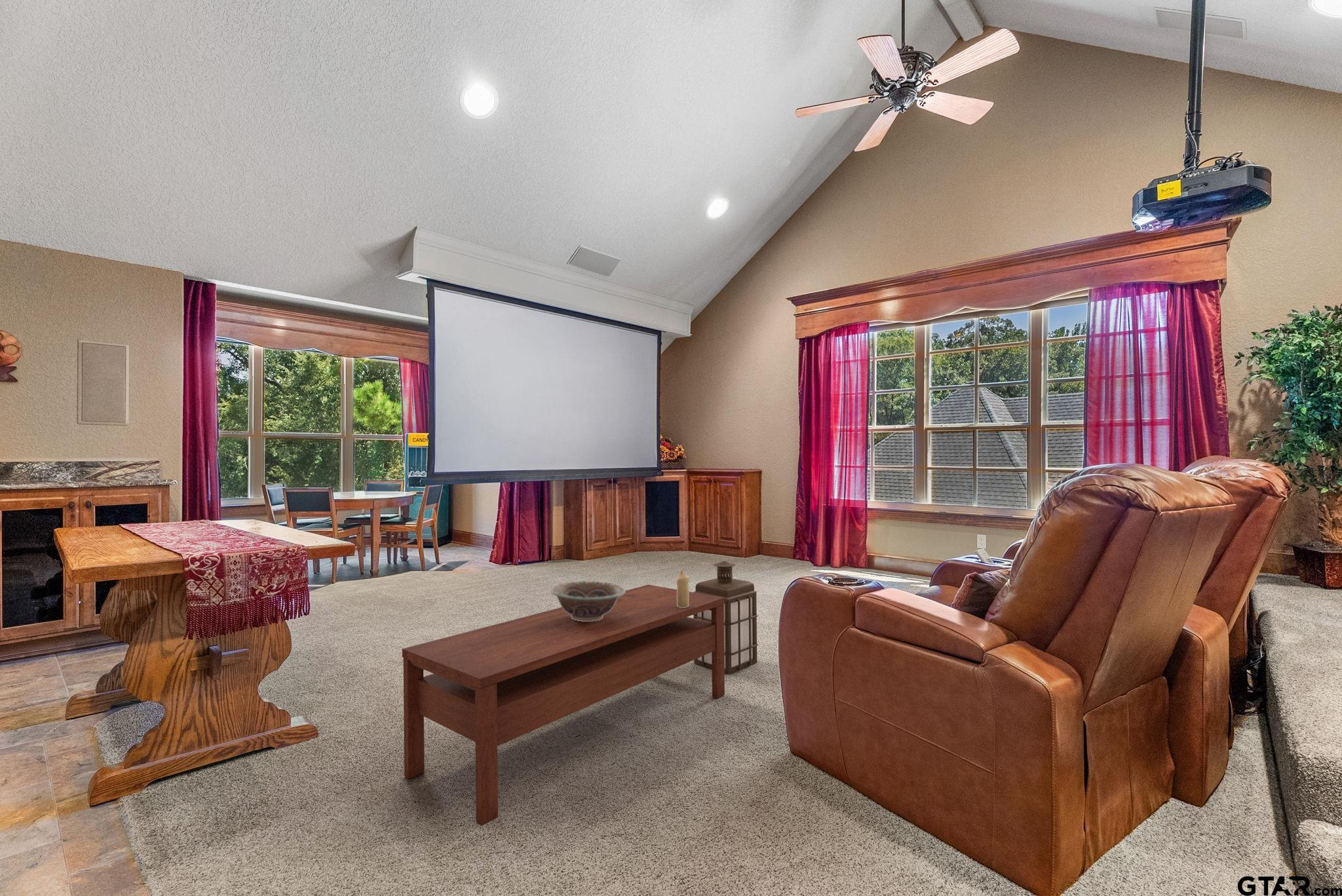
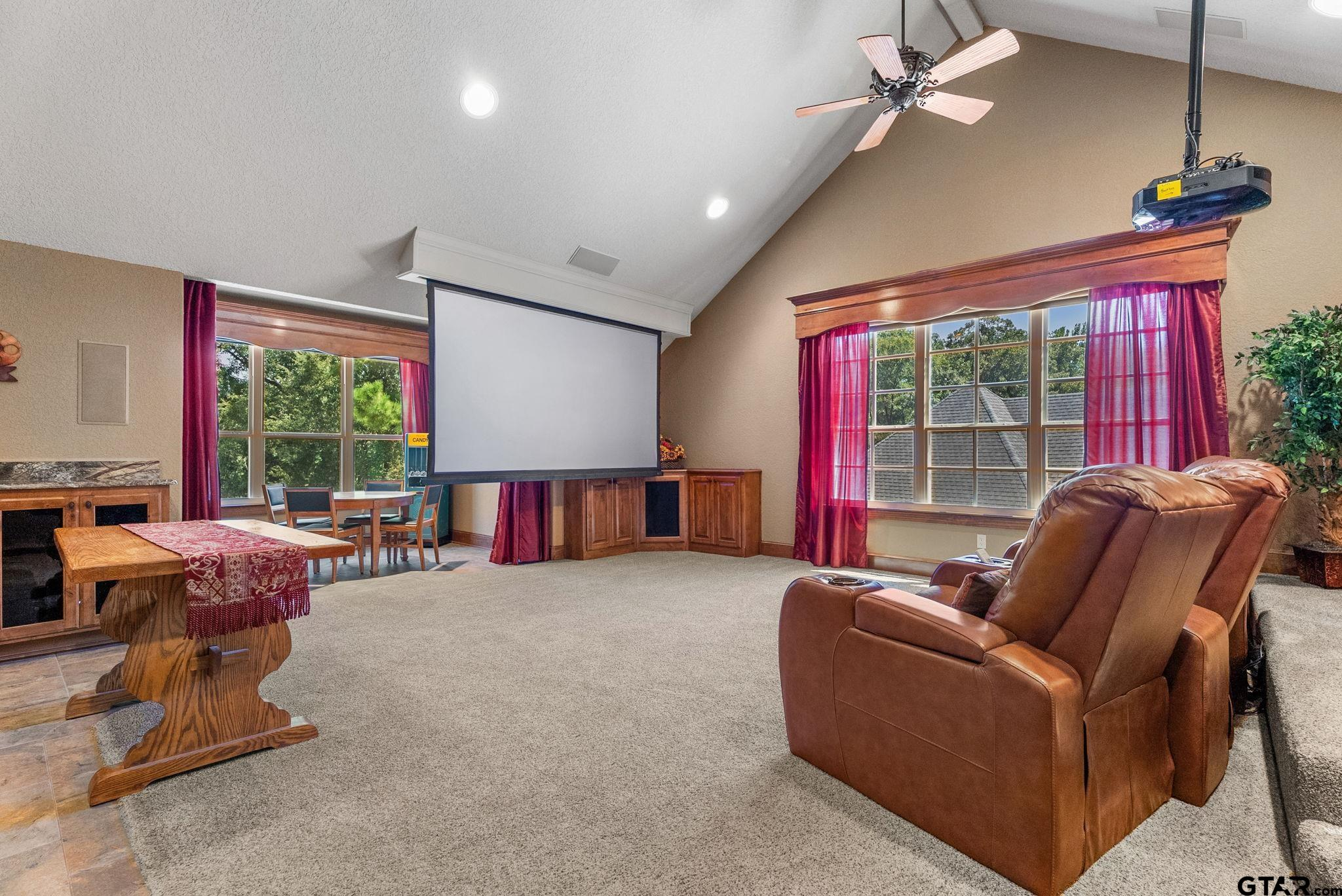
- lantern (725, 612)
- candle (683, 587)
- decorative bowl (588, 602)
- coffee table (586, 675)
